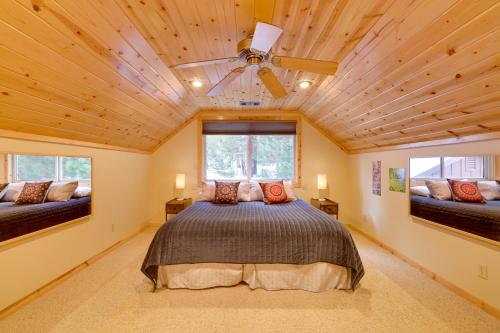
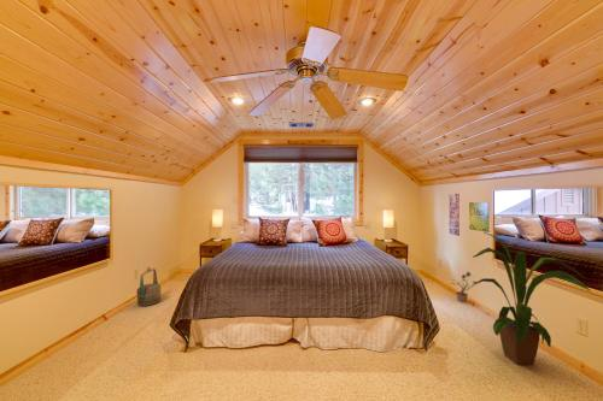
+ house plant (526, 301)
+ potted plant (462, 287)
+ decorative basket (148, 284)
